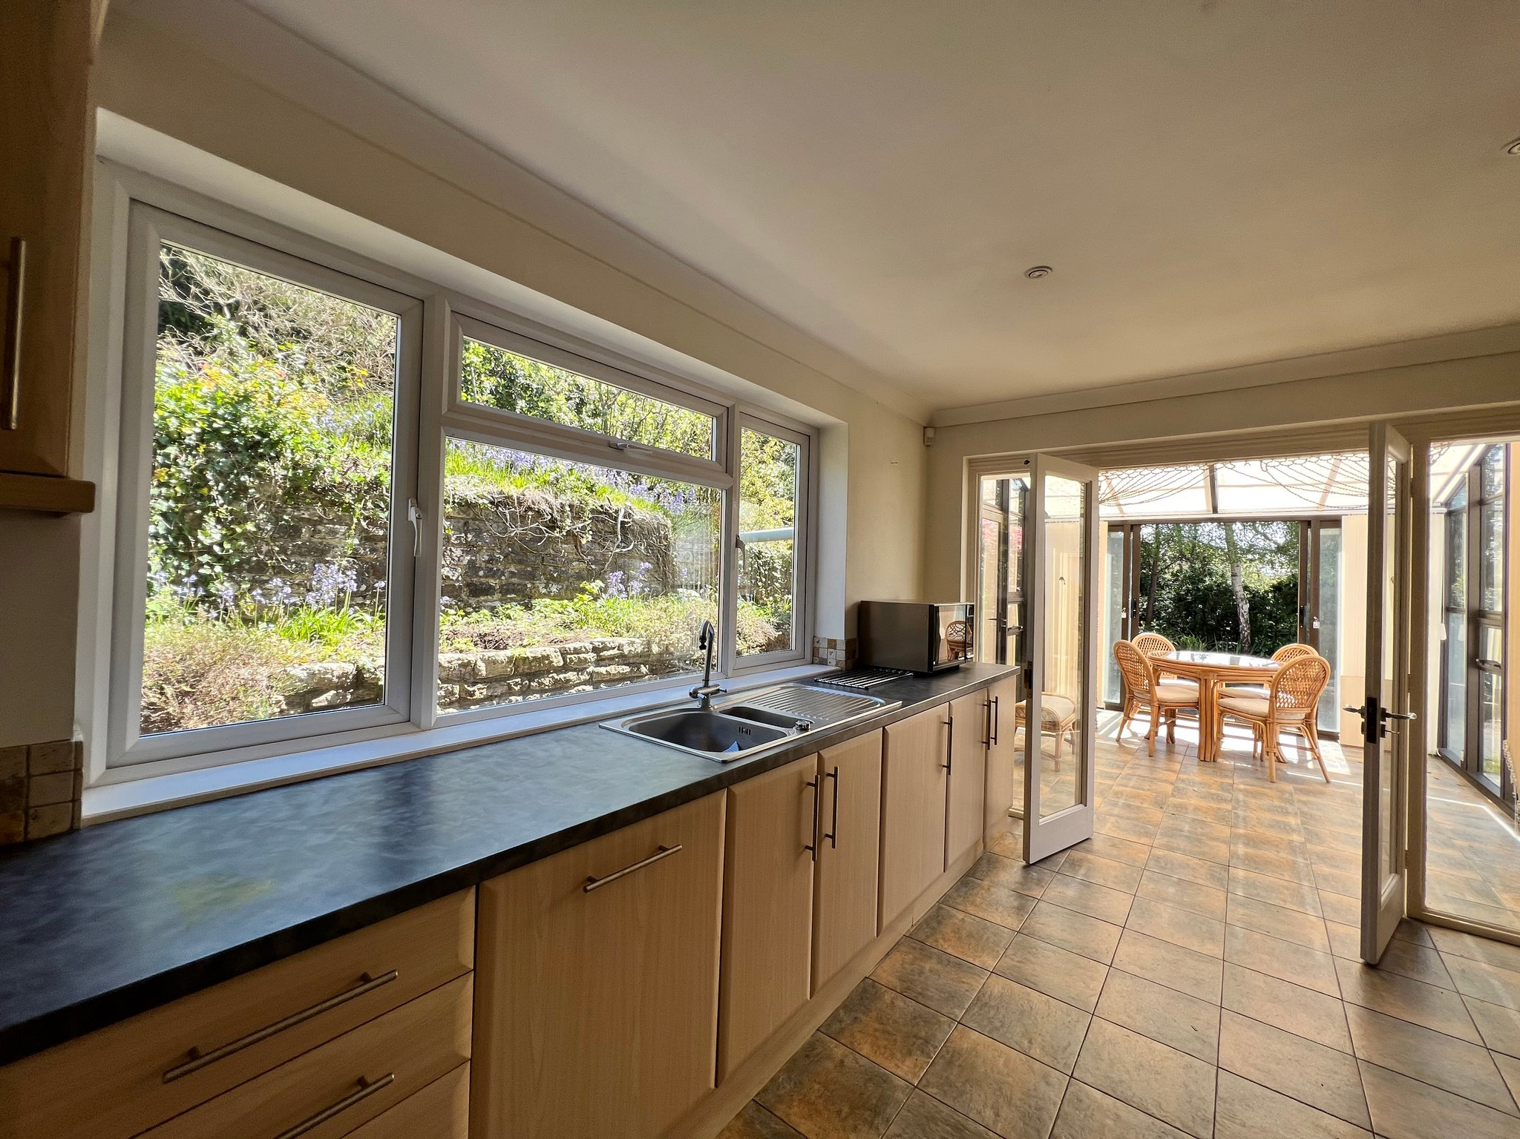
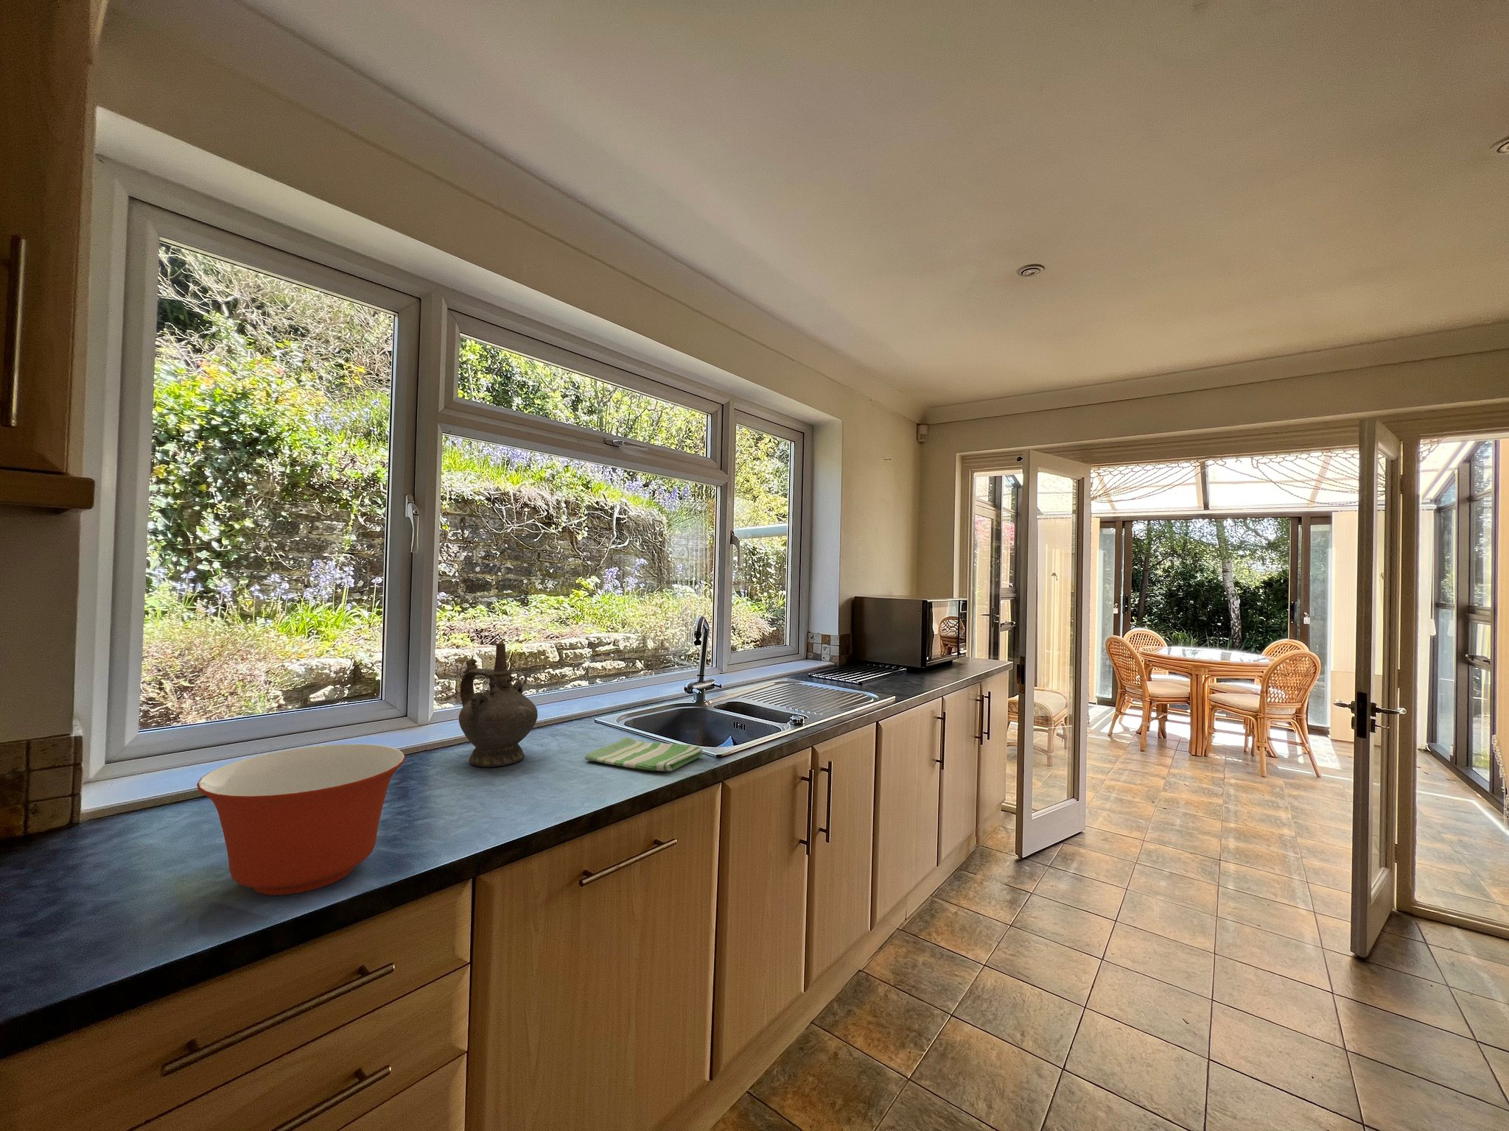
+ ceremonial vessel (495, 700)
+ dish towel (645, 753)
+ mixing bowl (308, 820)
